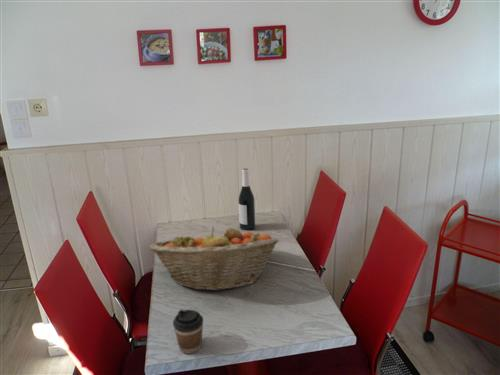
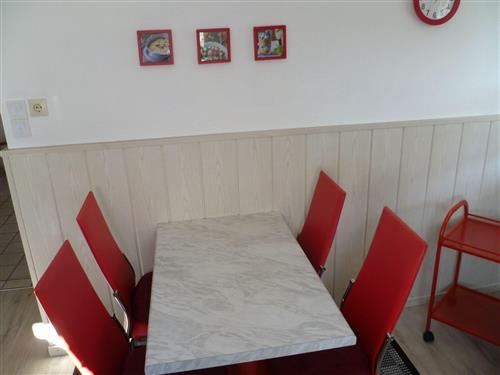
- wine bottle (246, 198)
- coffee cup (188, 329)
- fruit basket (215, 251)
